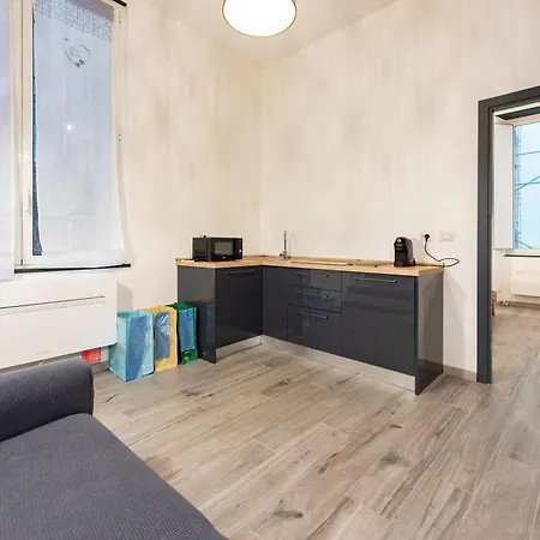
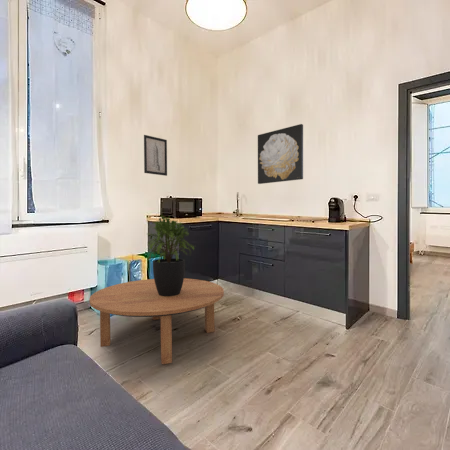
+ potted plant (169, 253)
+ wall art (279, 155)
+ wall art (155, 155)
+ coffee table (160, 314)
